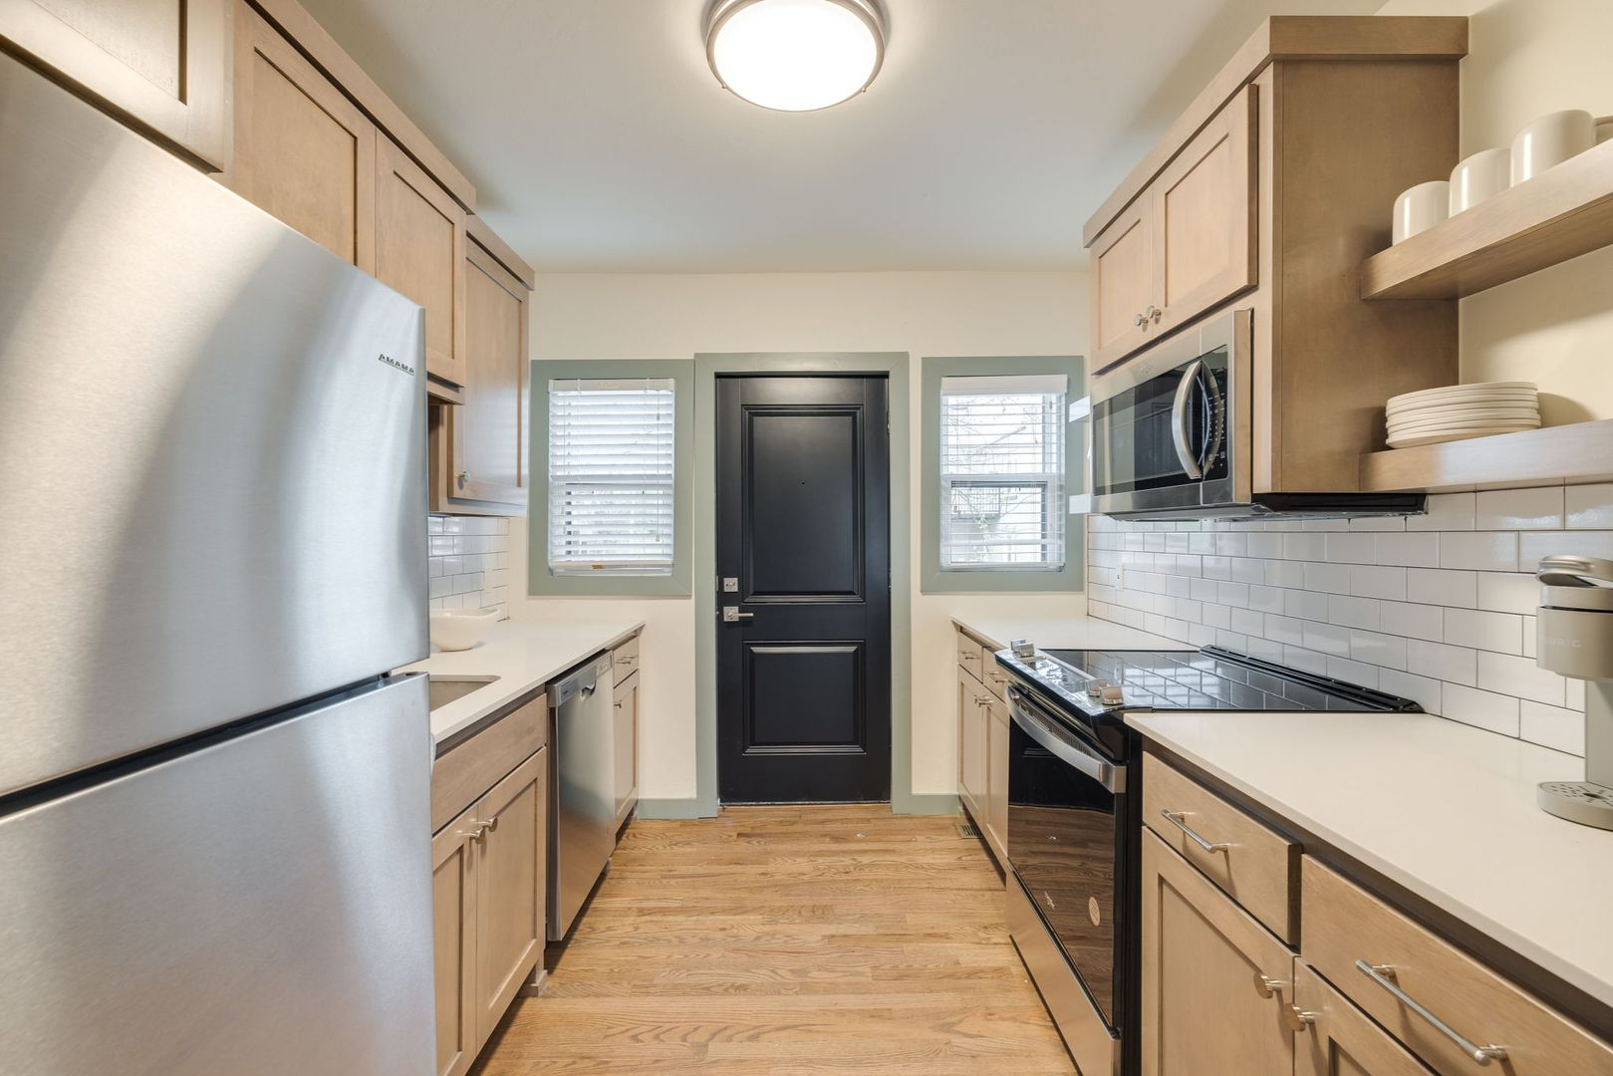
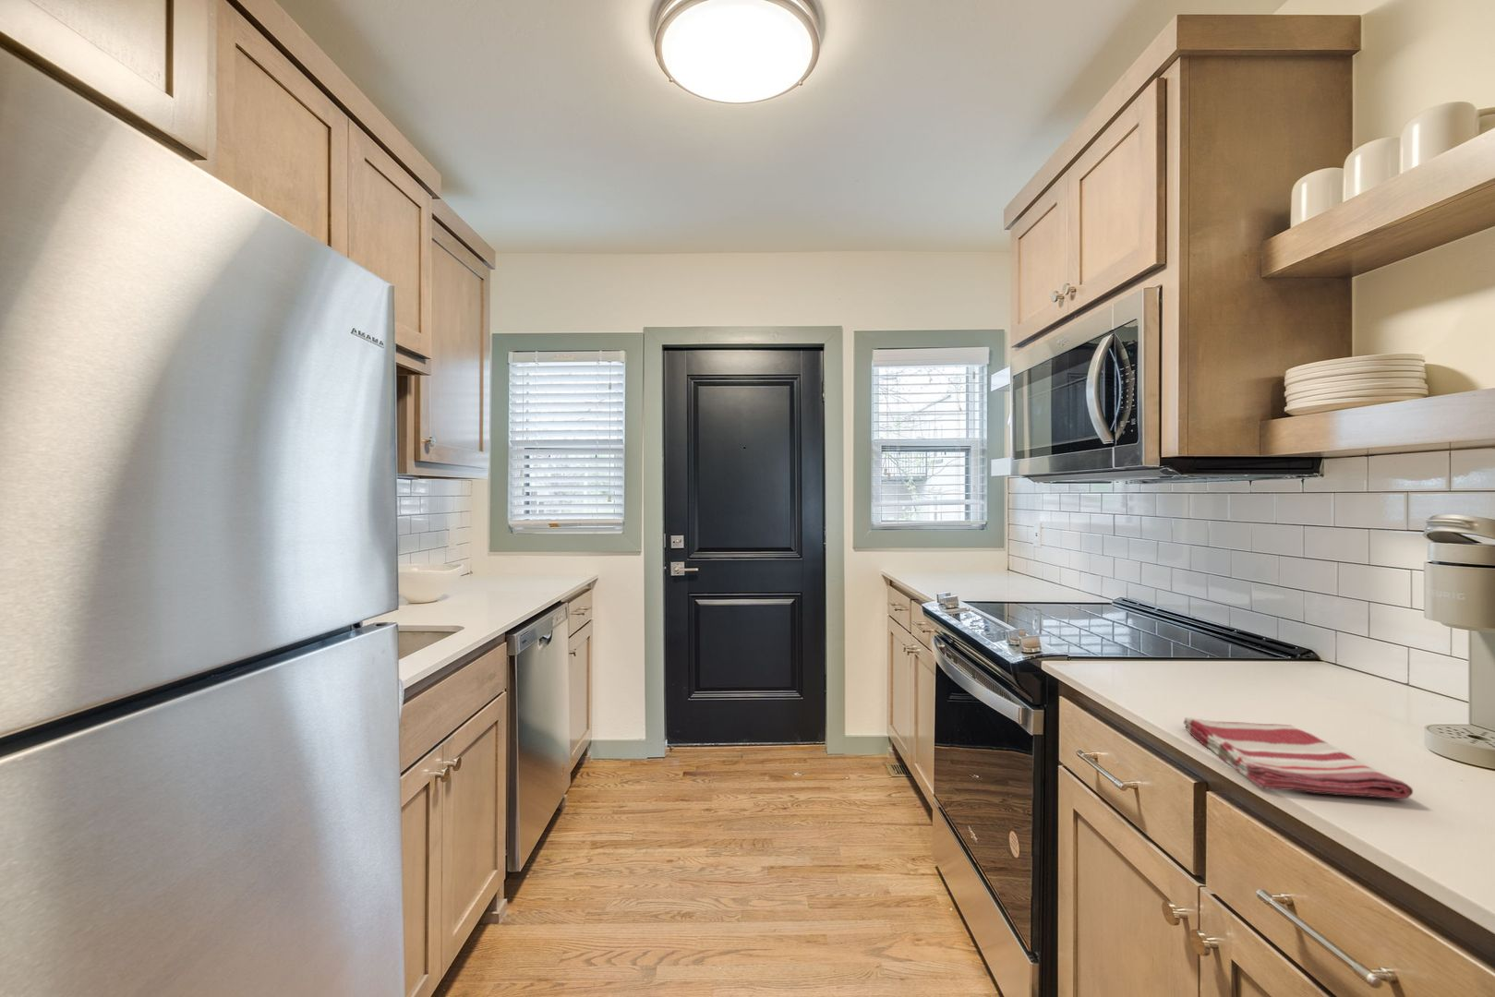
+ dish towel (1281, 750)
